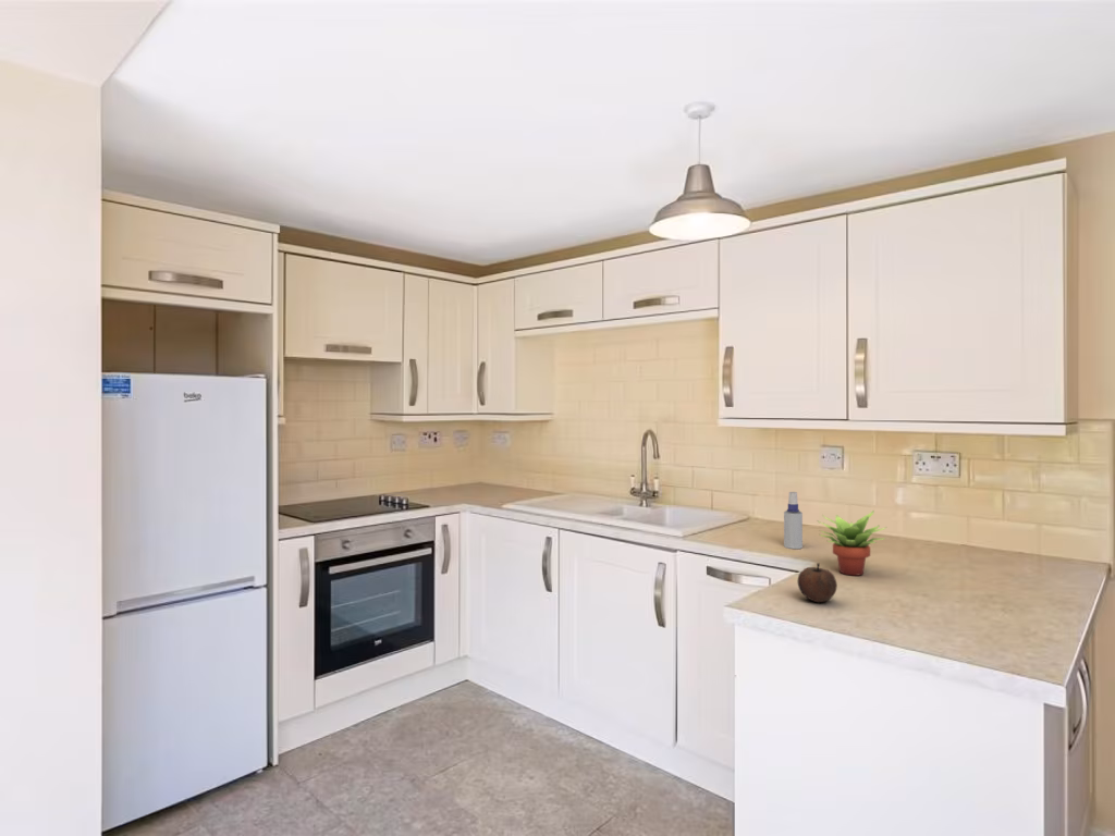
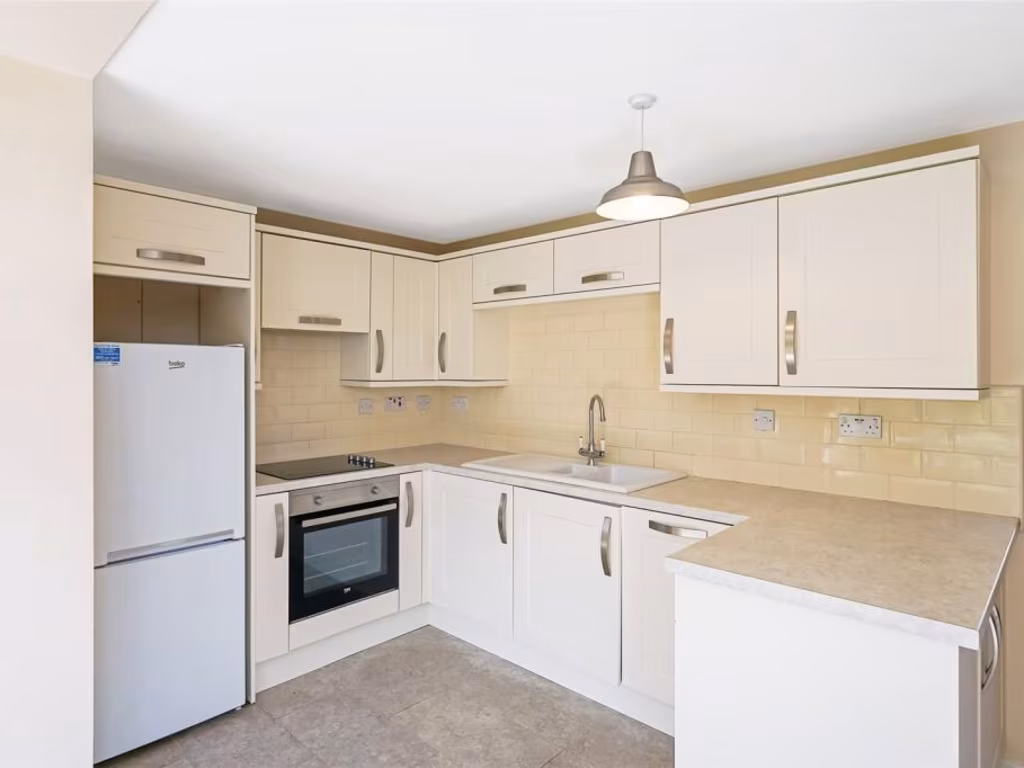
- succulent plant (851, 542)
- fruit (817, 581)
- spray bottle (793, 519)
